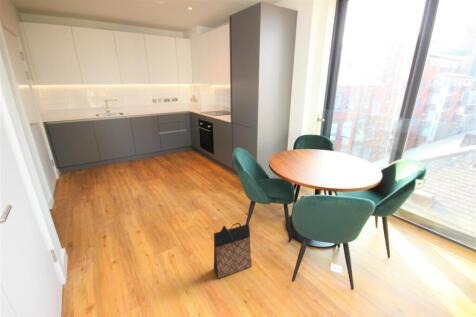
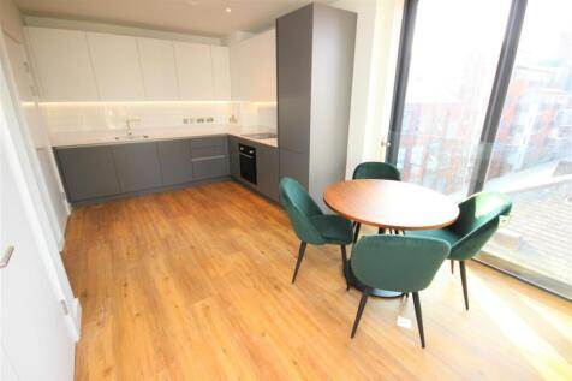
- bag (232, 246)
